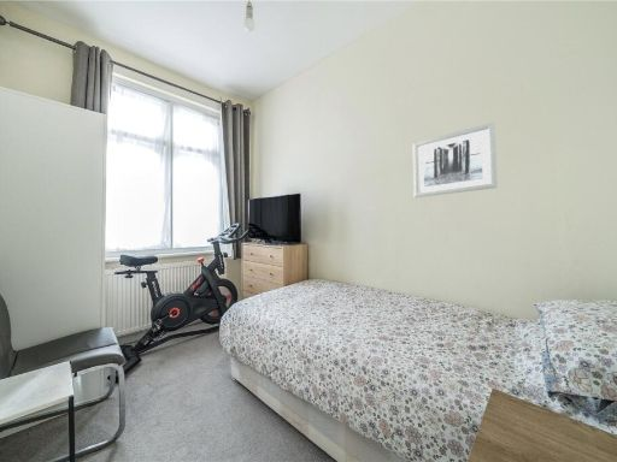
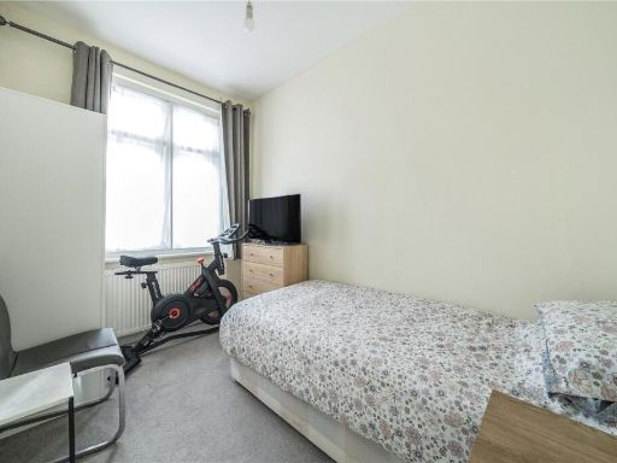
- wall art (451, 162)
